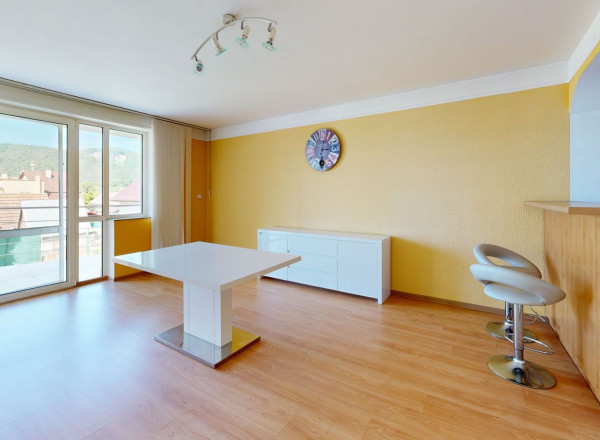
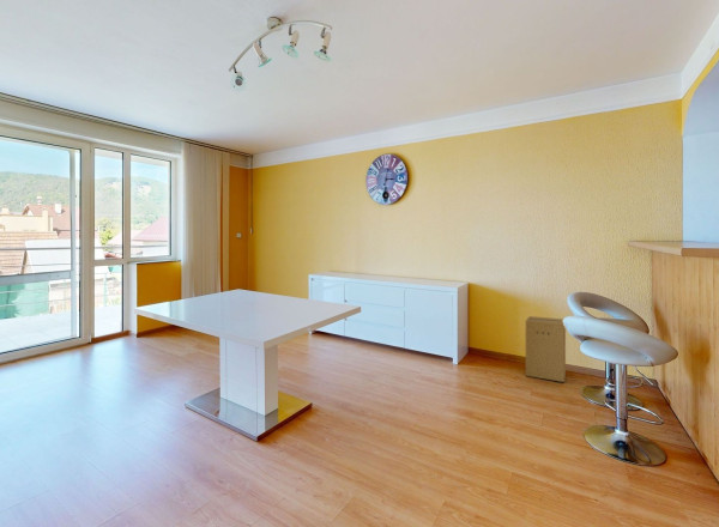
+ cardboard box (545, 346)
